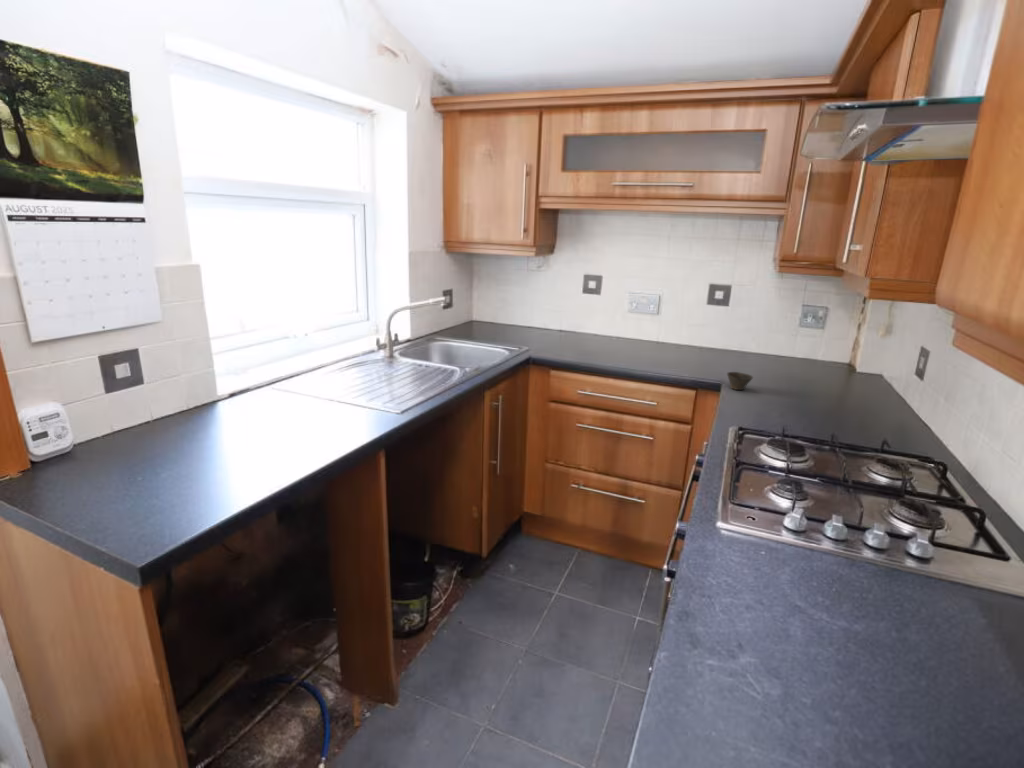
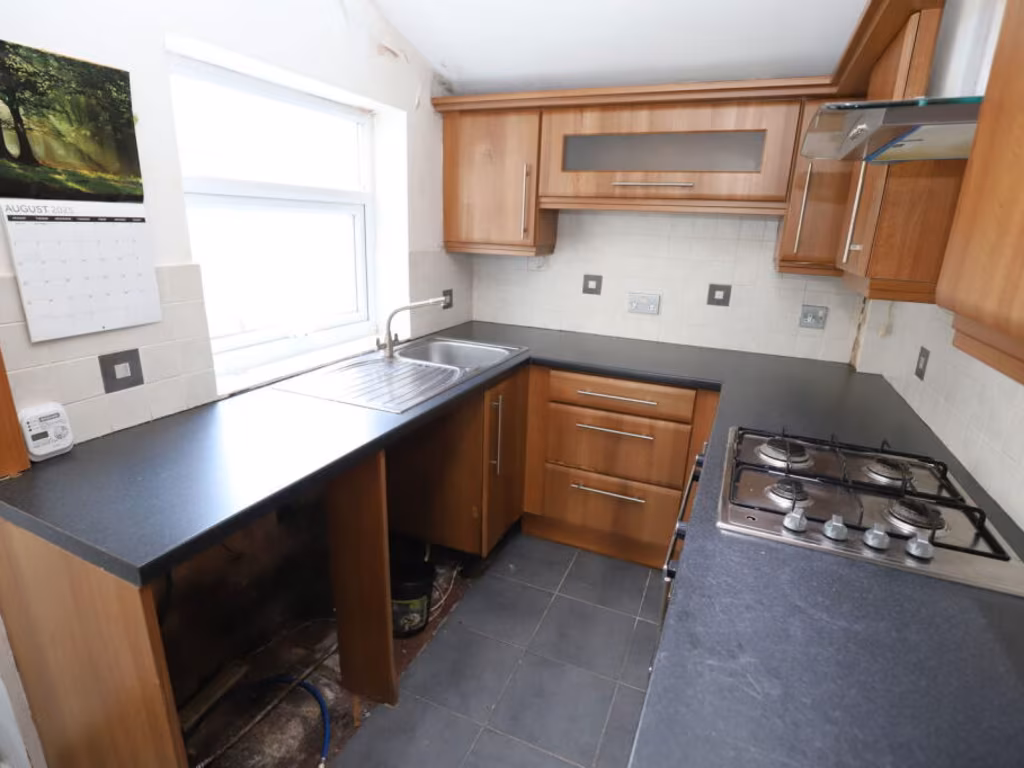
- cup (738, 381)
